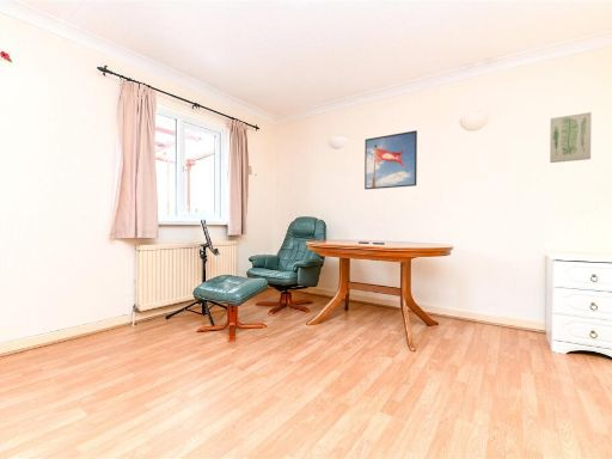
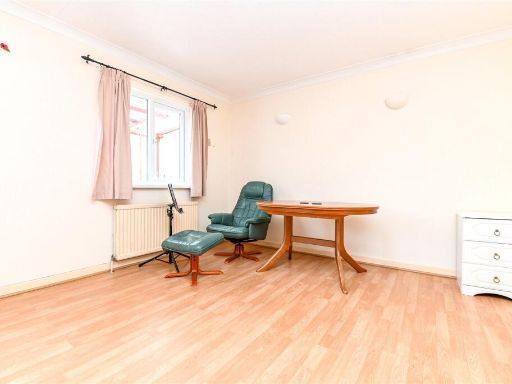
- wall art (569, 137)
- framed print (388, 161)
